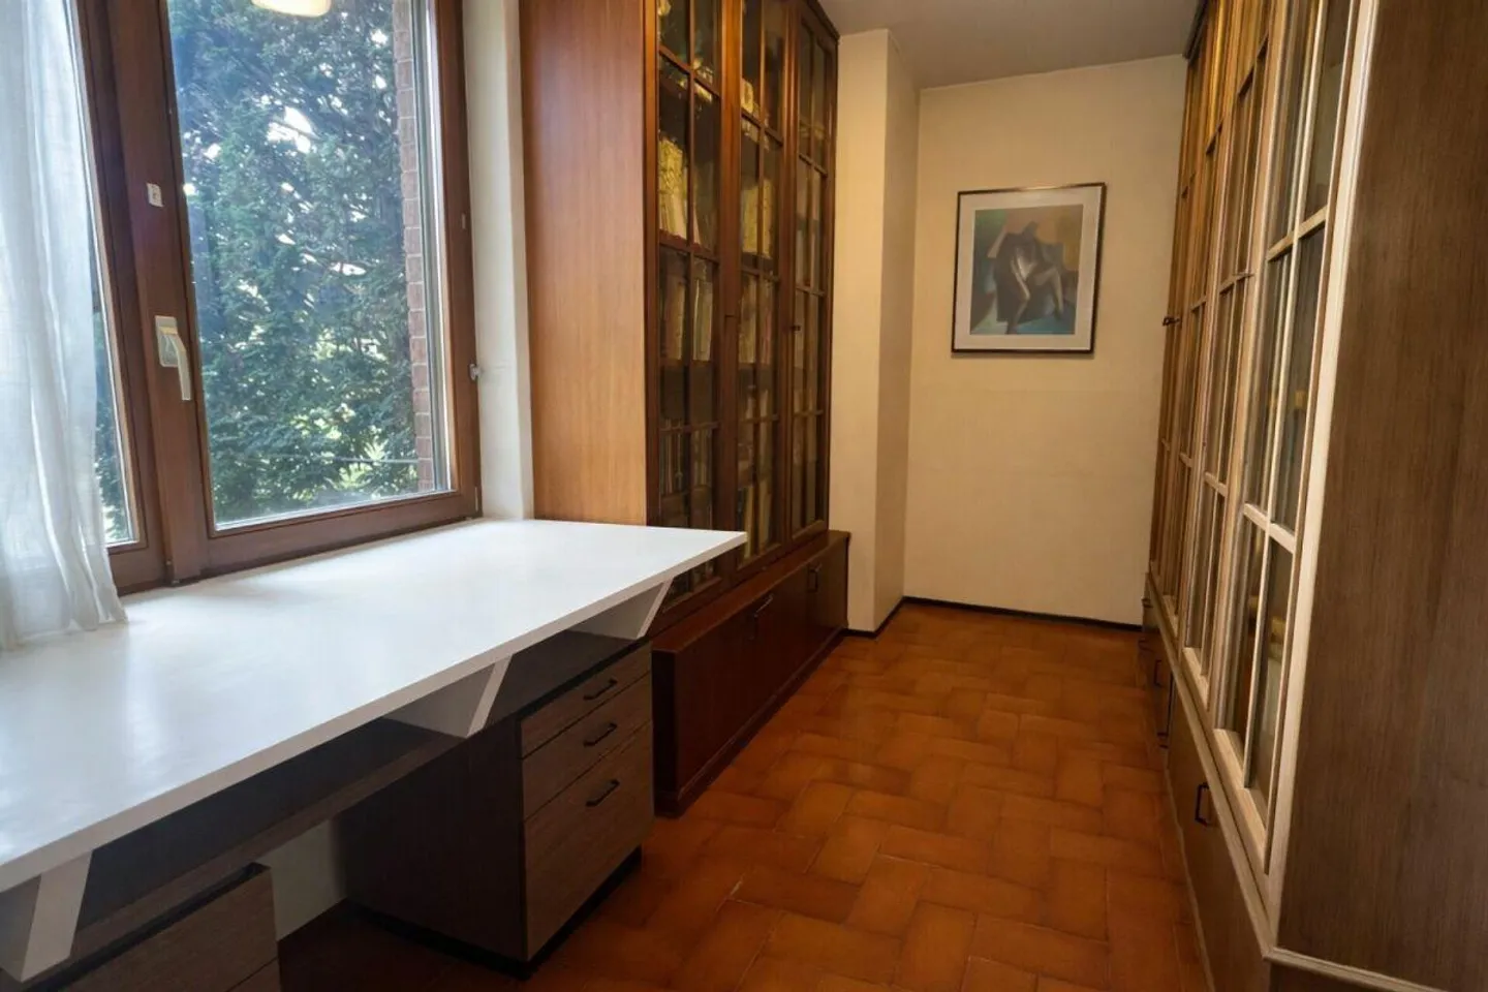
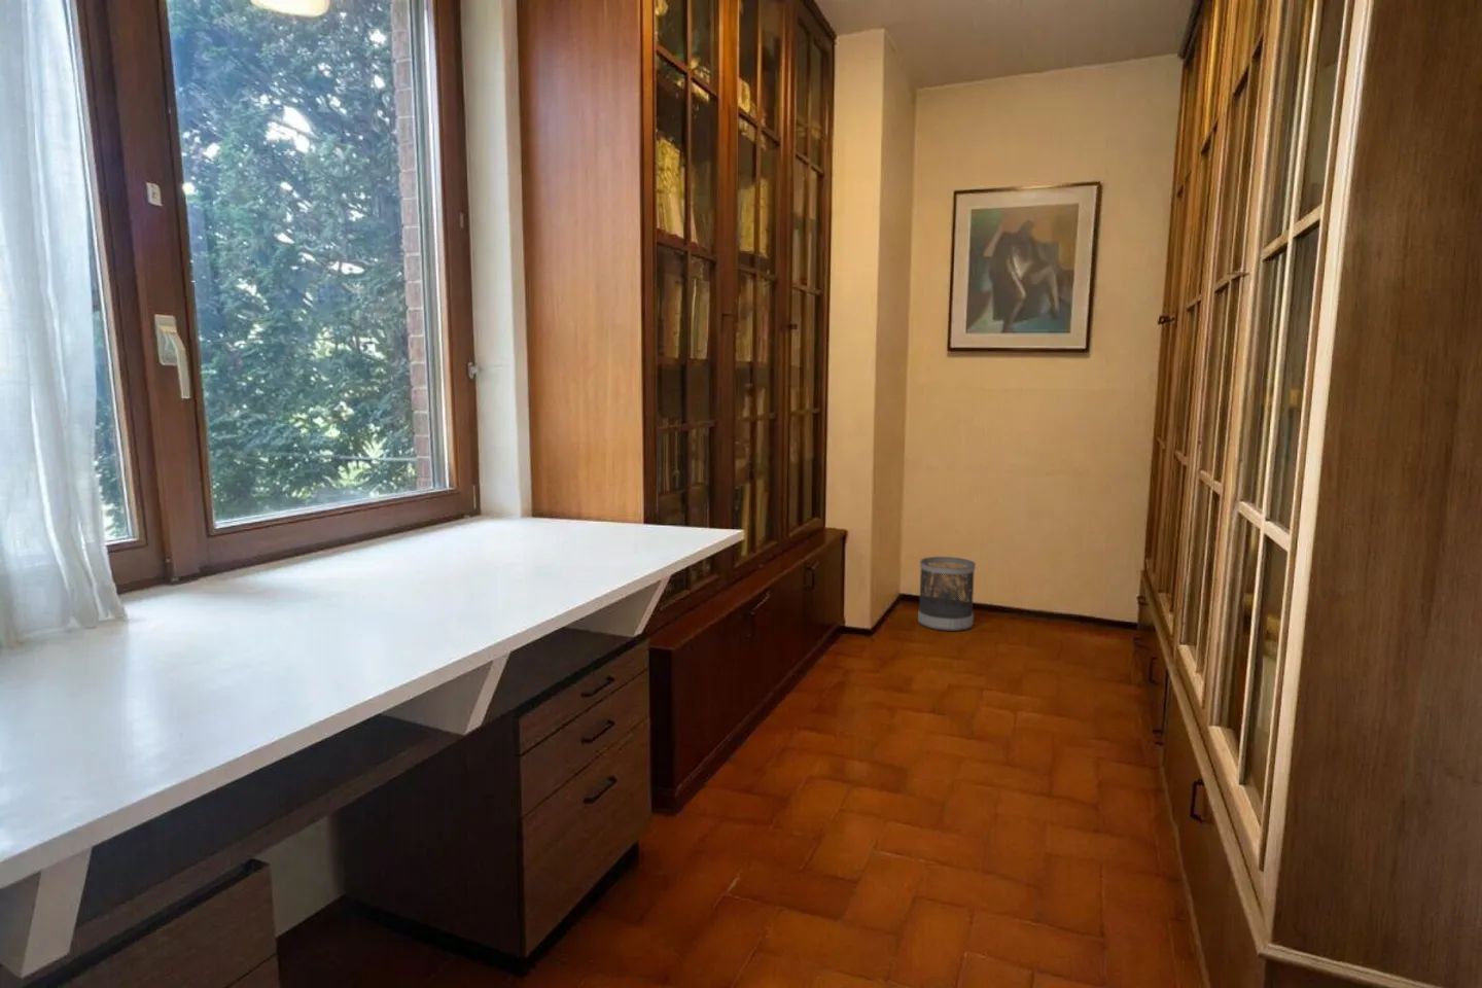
+ wastebasket (946, 592)
